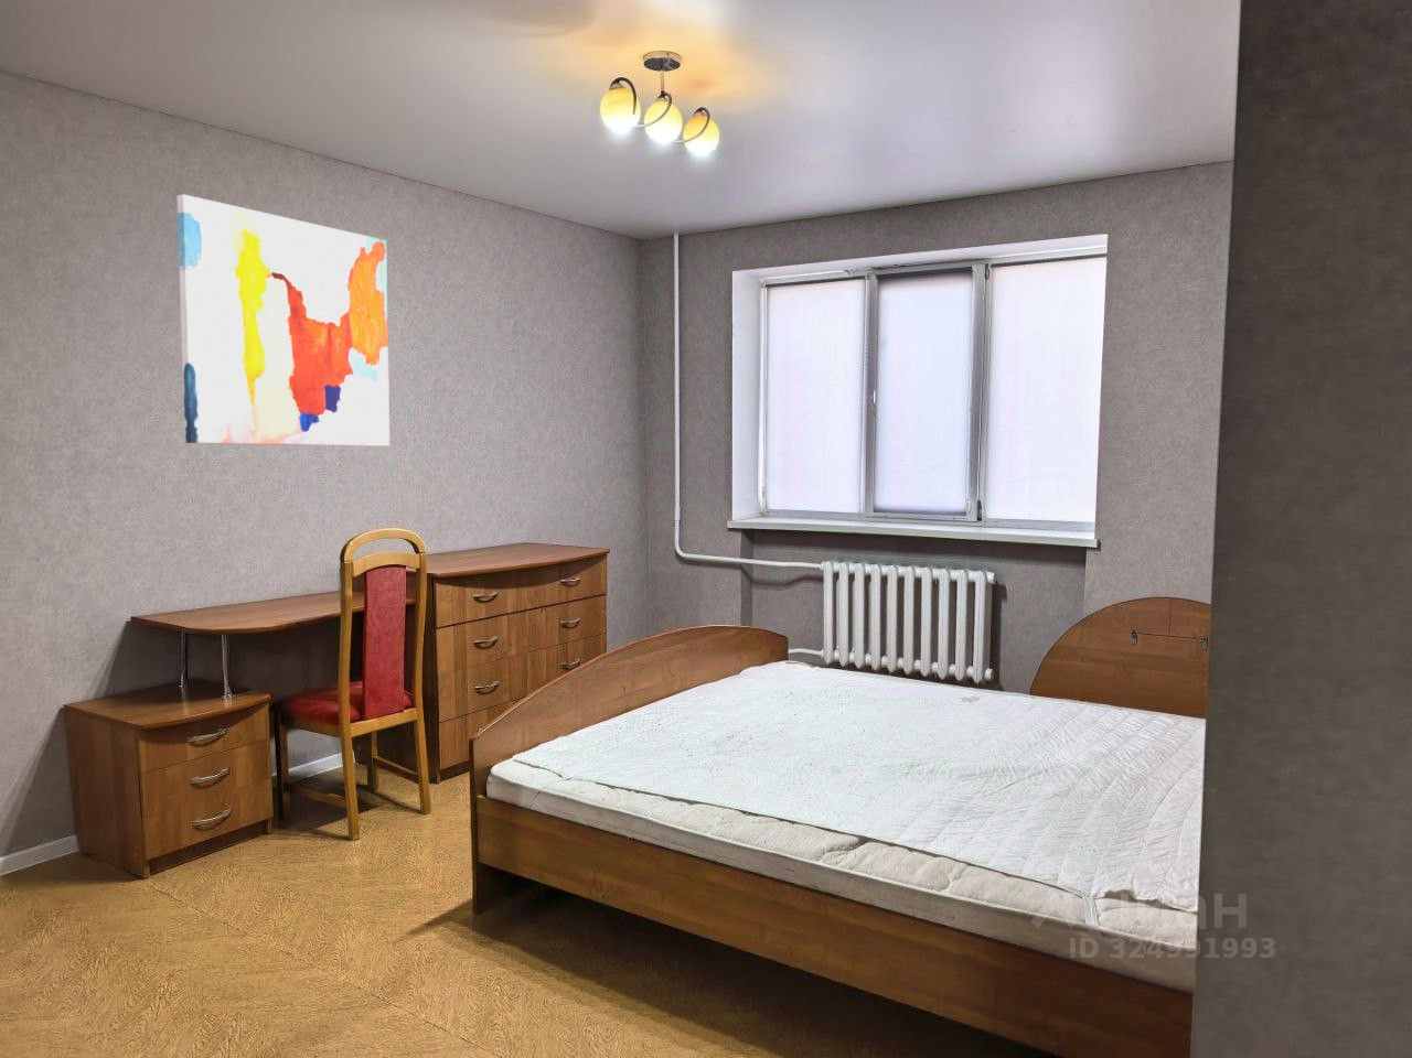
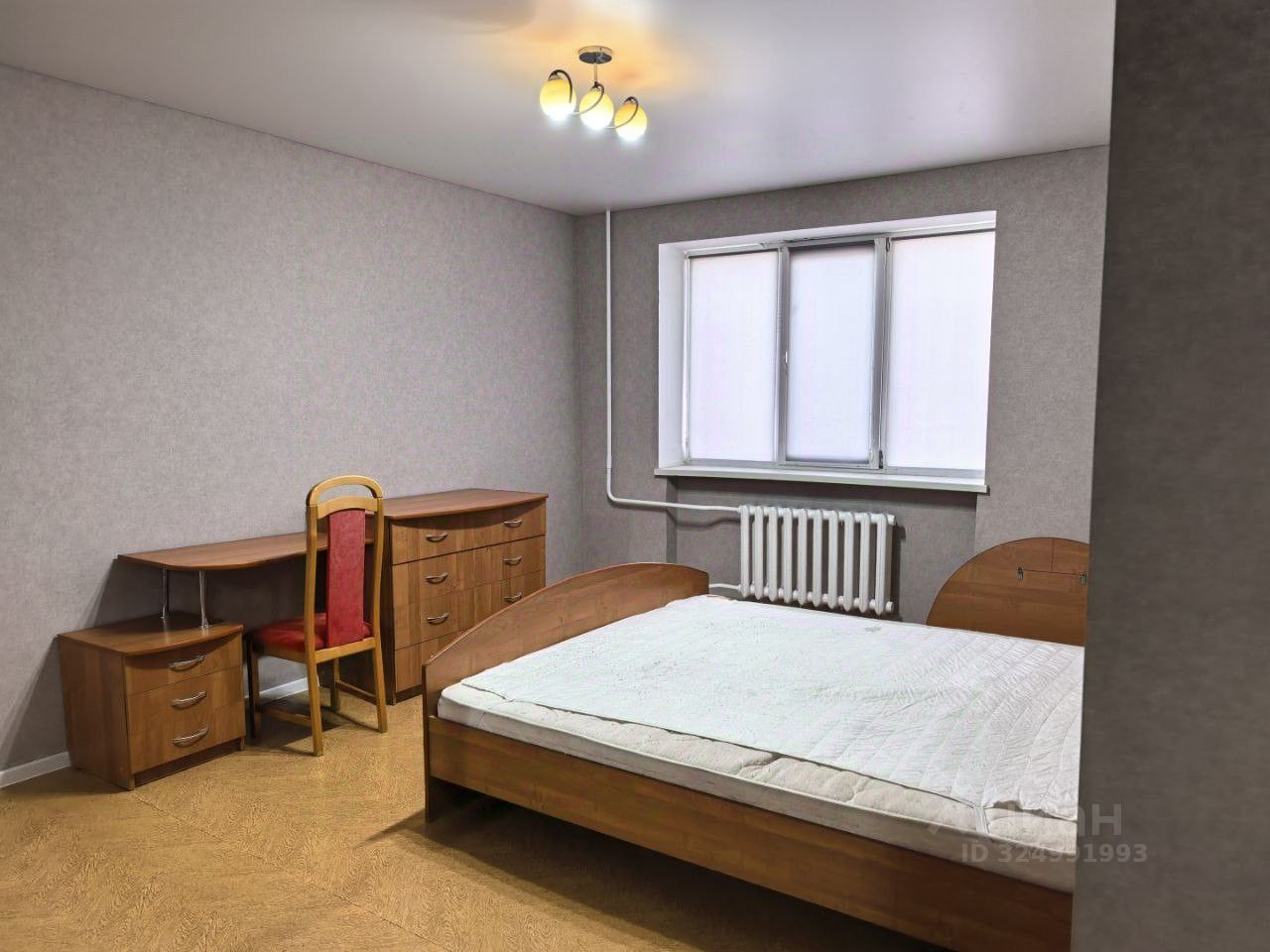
- wall art (294, 332)
